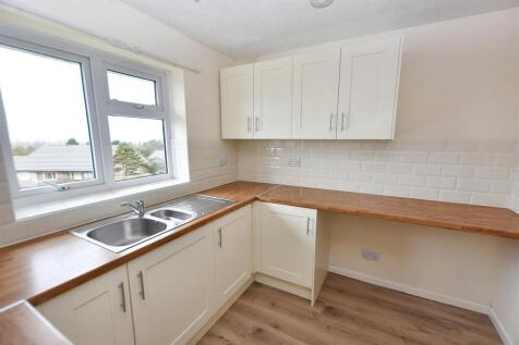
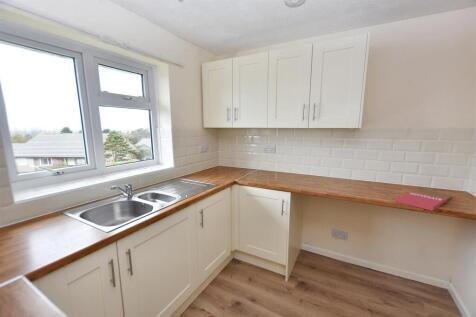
+ cutting board (424, 196)
